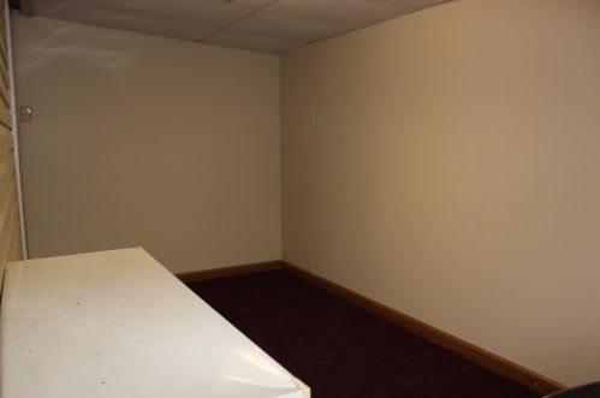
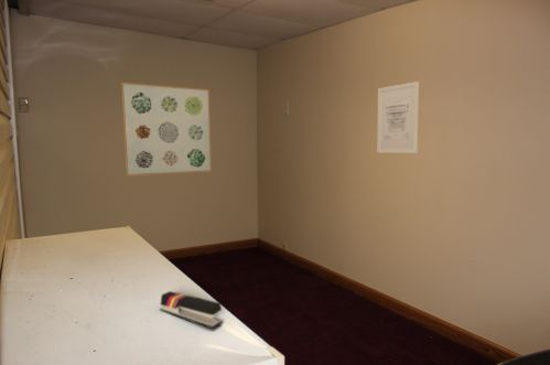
+ wall art (170, 130)
+ wall art (397, 119)
+ stapler (190, 307)
